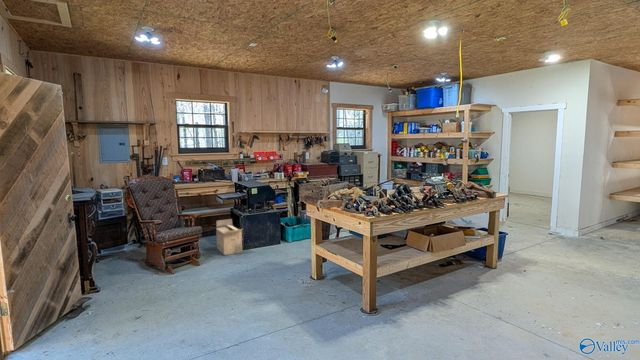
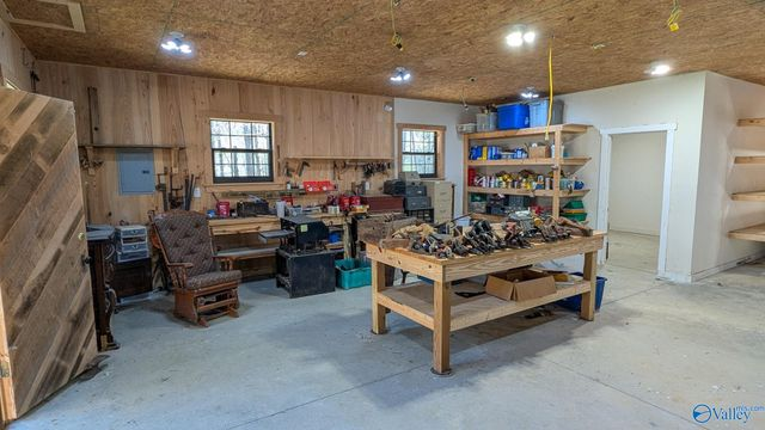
- cardboard box (229, 236)
